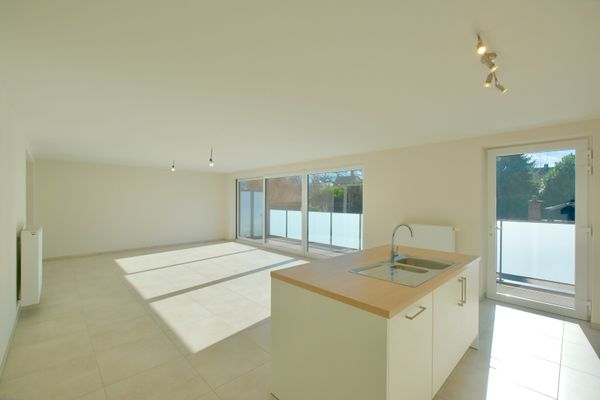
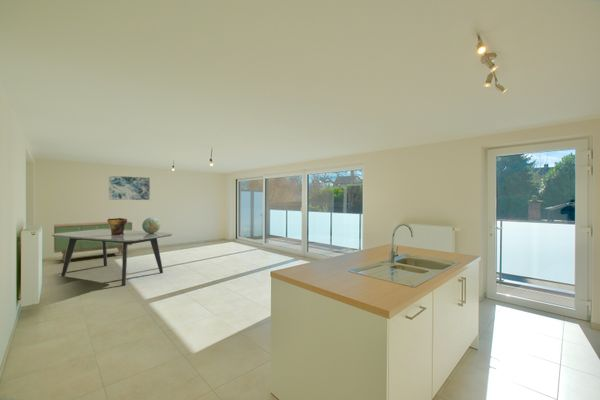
+ sideboard (95, 241)
+ dining table (106, 254)
+ decorative urn (117, 224)
+ wall art (130, 188)
+ decorative globe (151, 225)
